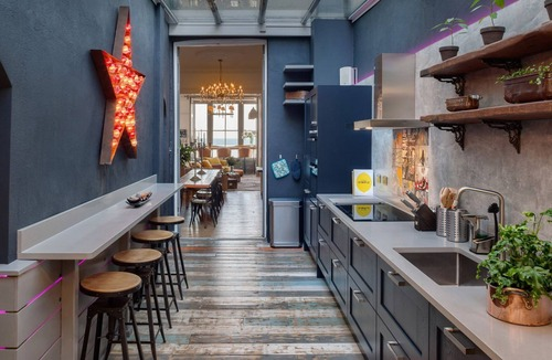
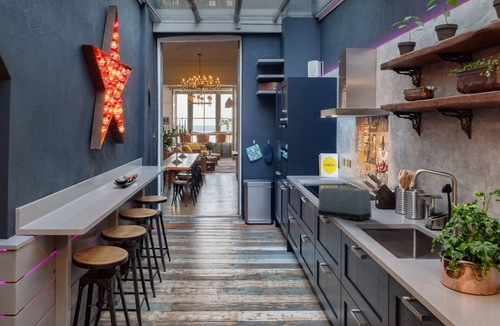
+ toaster (343, 202)
